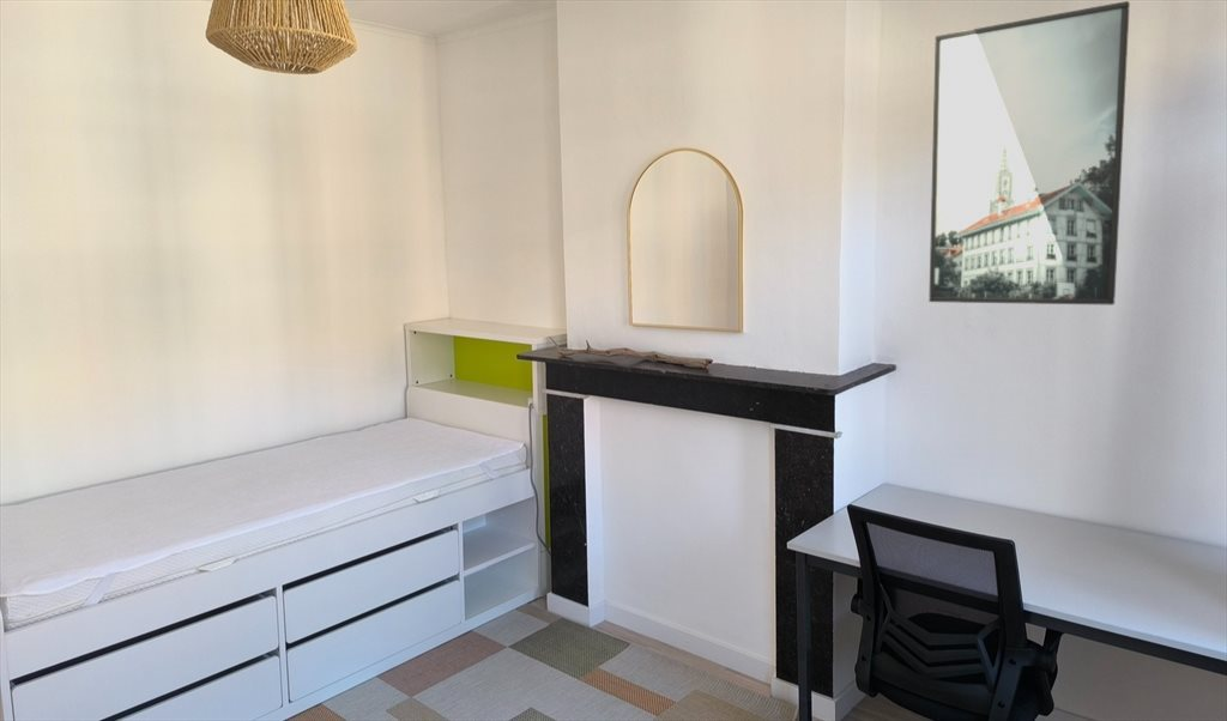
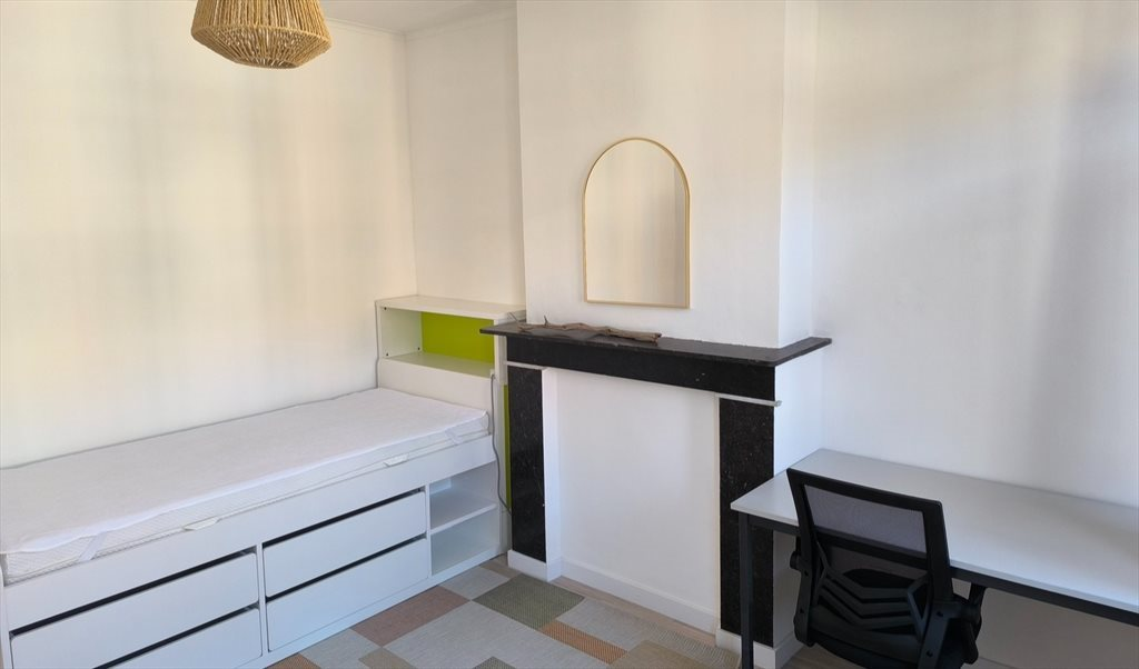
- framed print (1021, 164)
